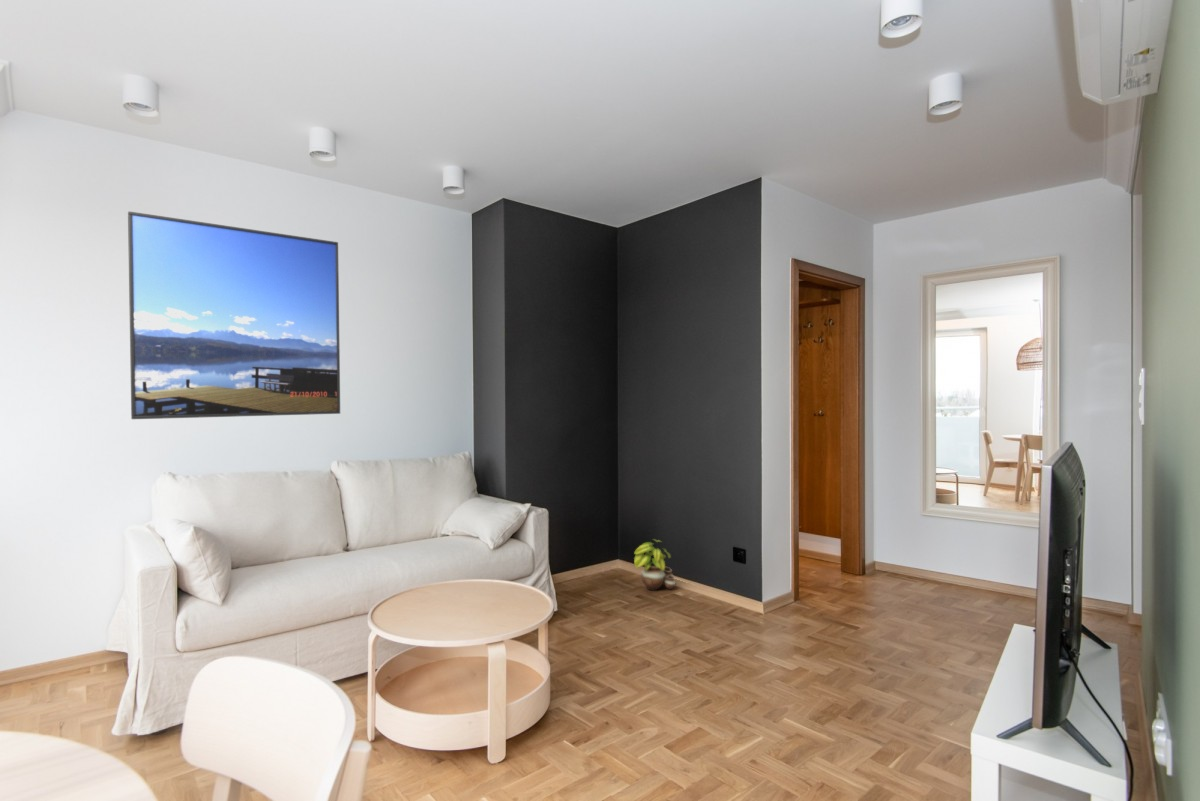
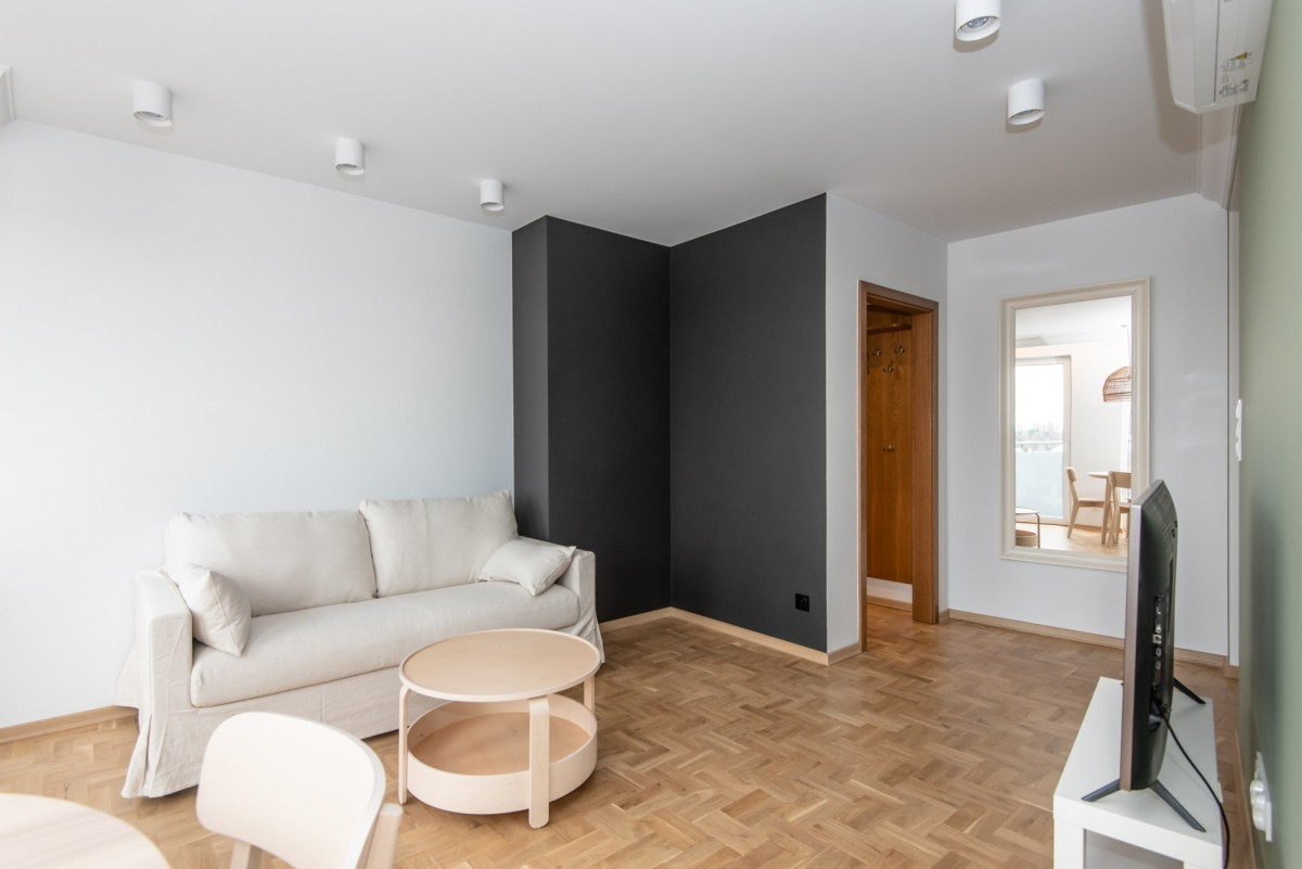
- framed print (244, 322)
- potted plant (656, 564)
